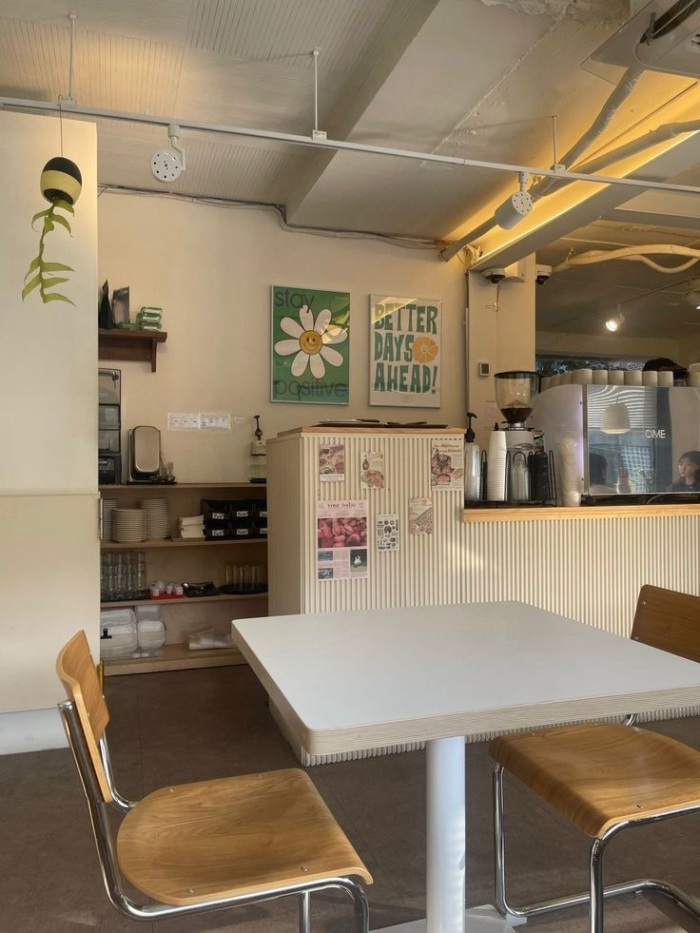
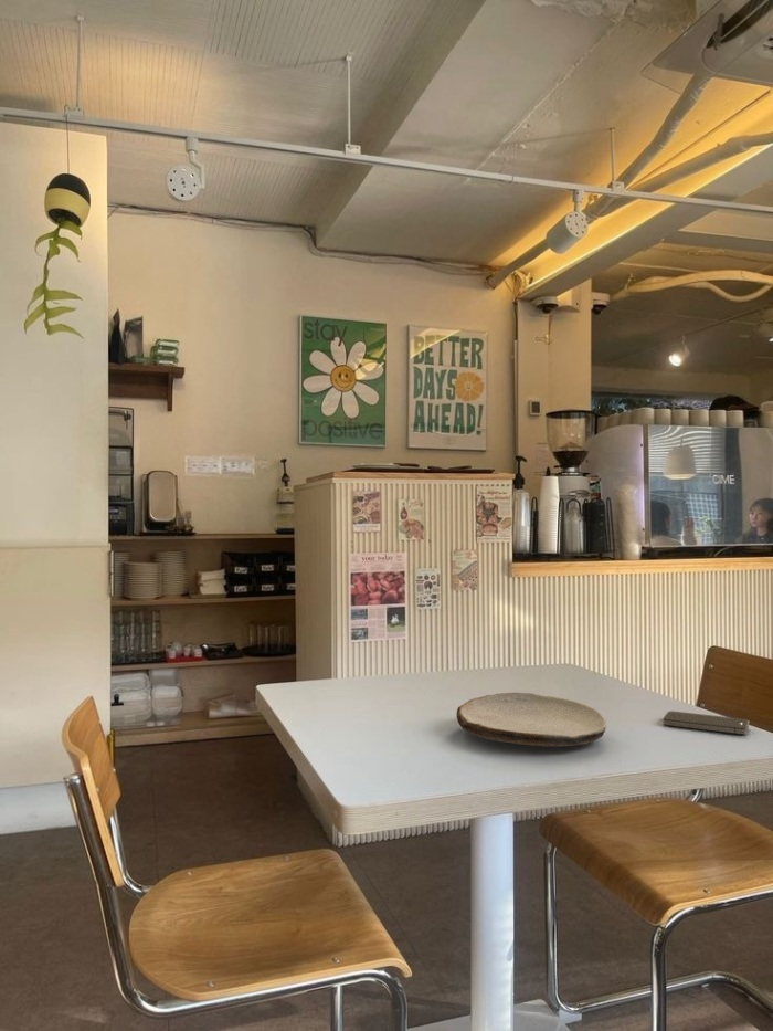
+ smartphone (705, 722)
+ plate (530, 720)
